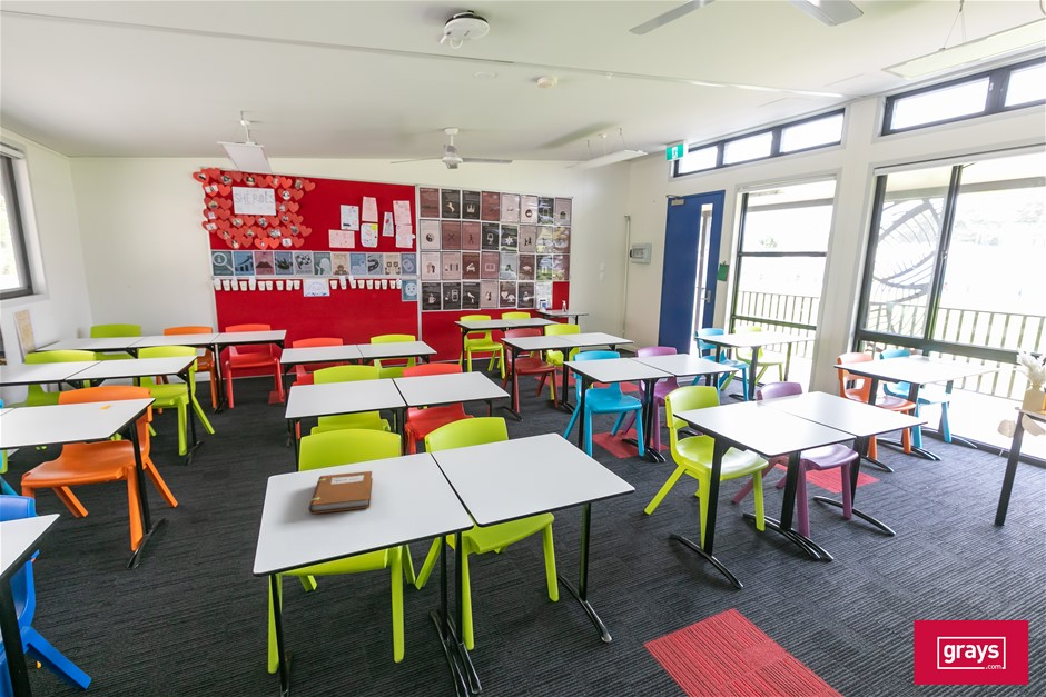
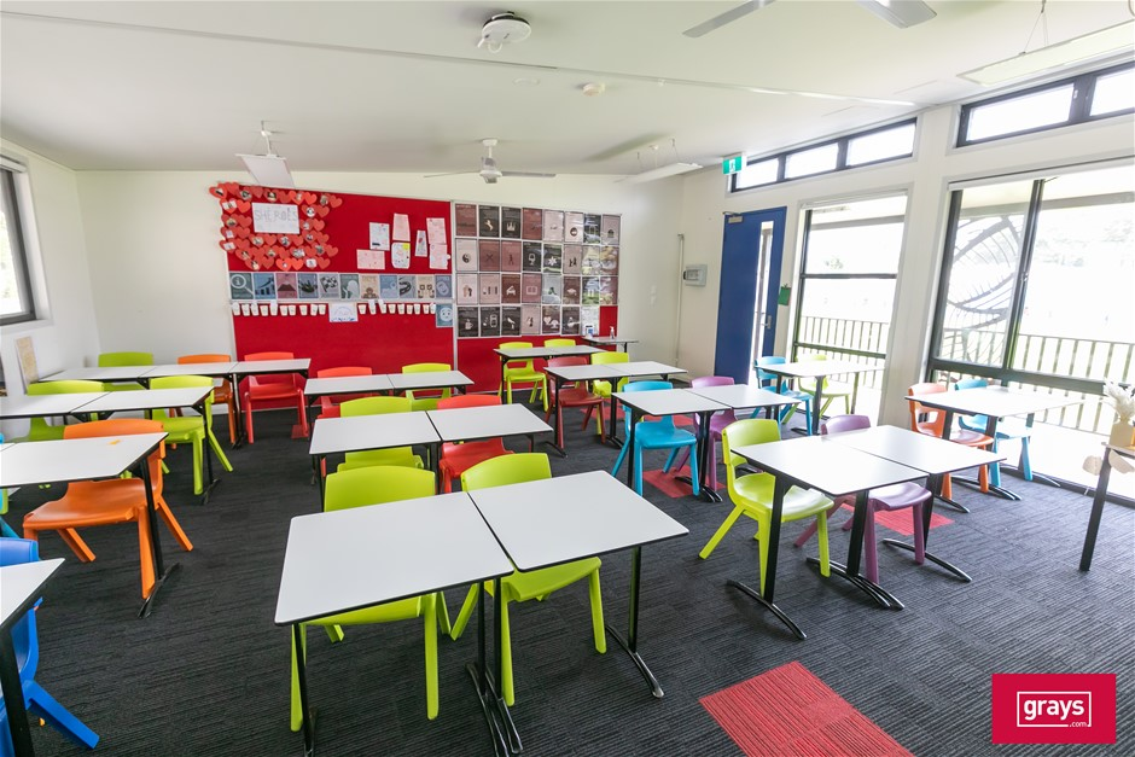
- notebook (343, 489)
